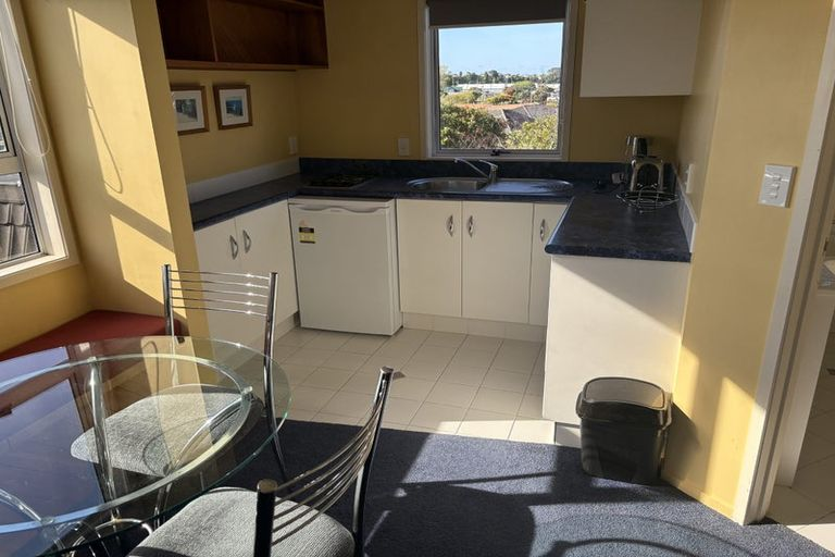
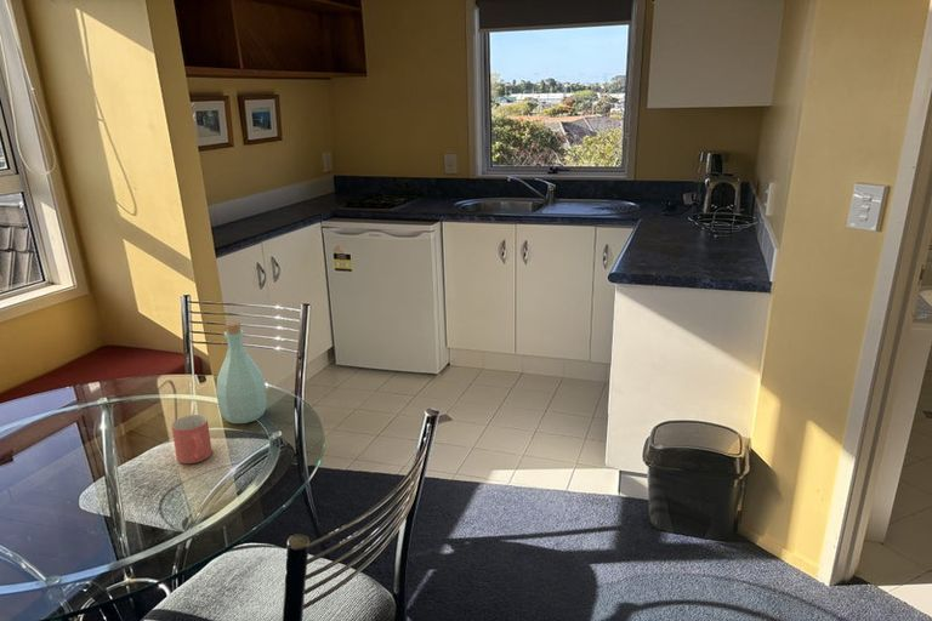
+ bottle (238, 370)
+ mug (193, 441)
